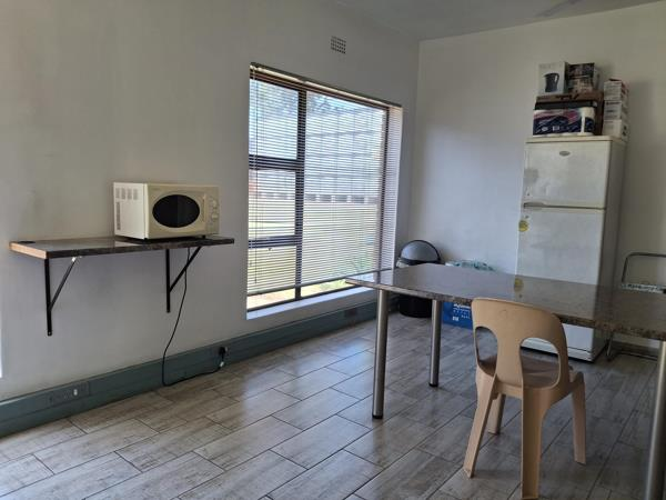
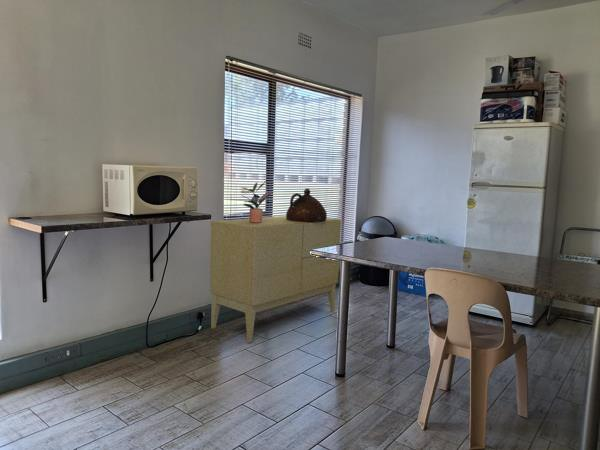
+ potted plant (252, 200)
+ ceramic jug (306, 204)
+ sideboard (278, 270)
